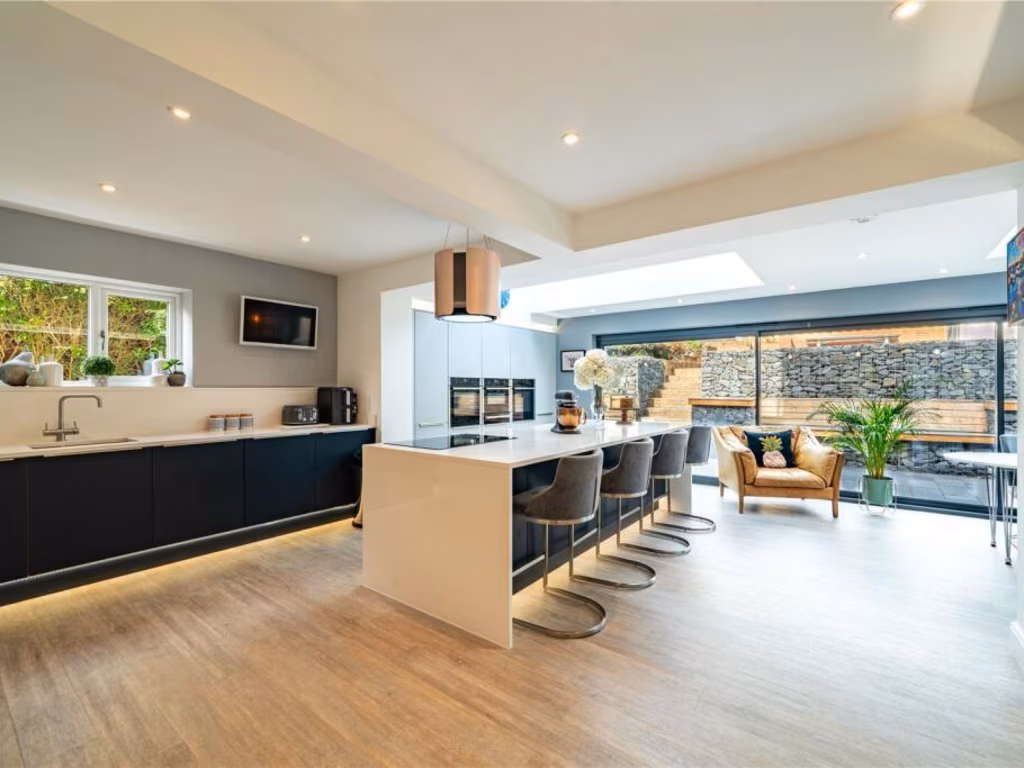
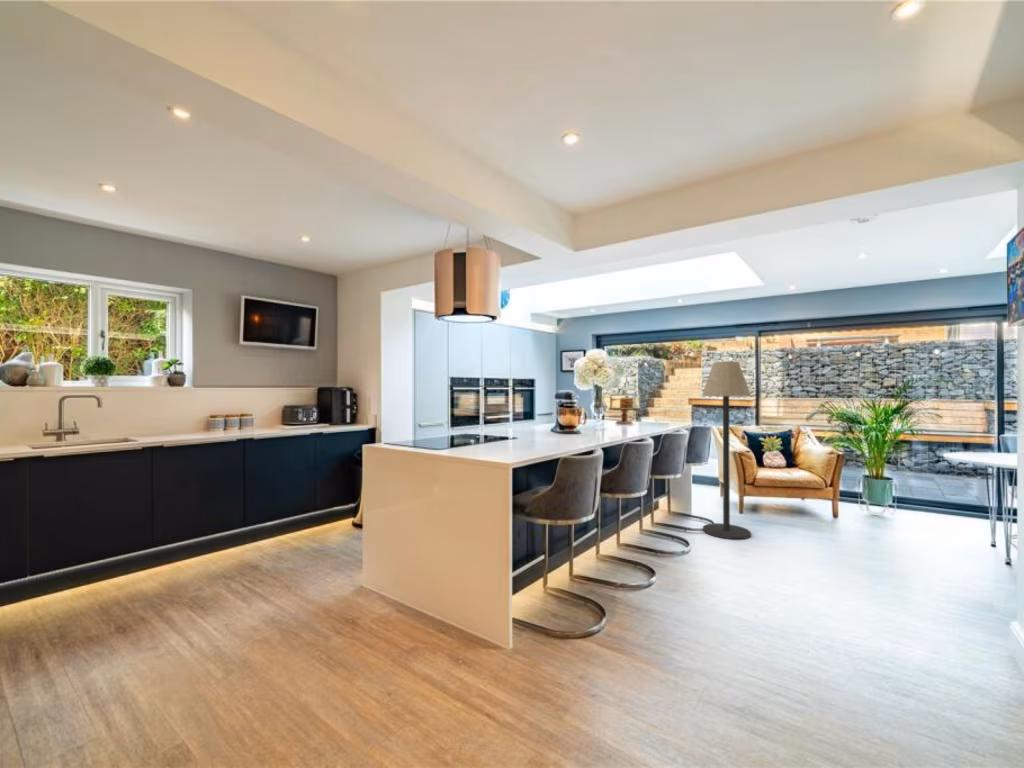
+ floor lamp (726, 447)
